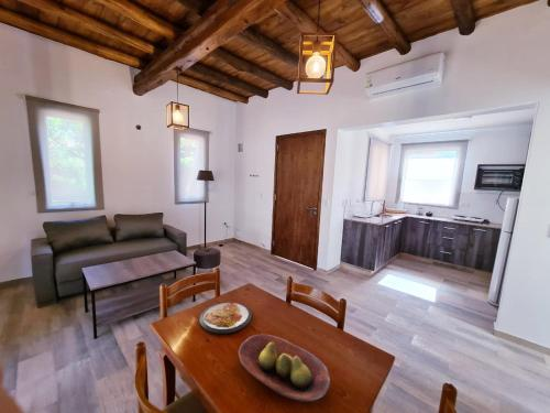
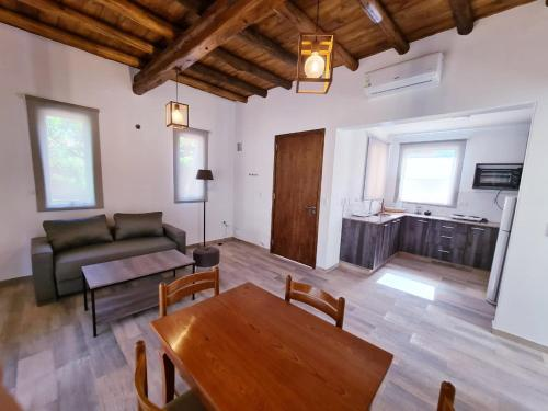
- fruit bowl (282, 362)
- dish (226, 314)
